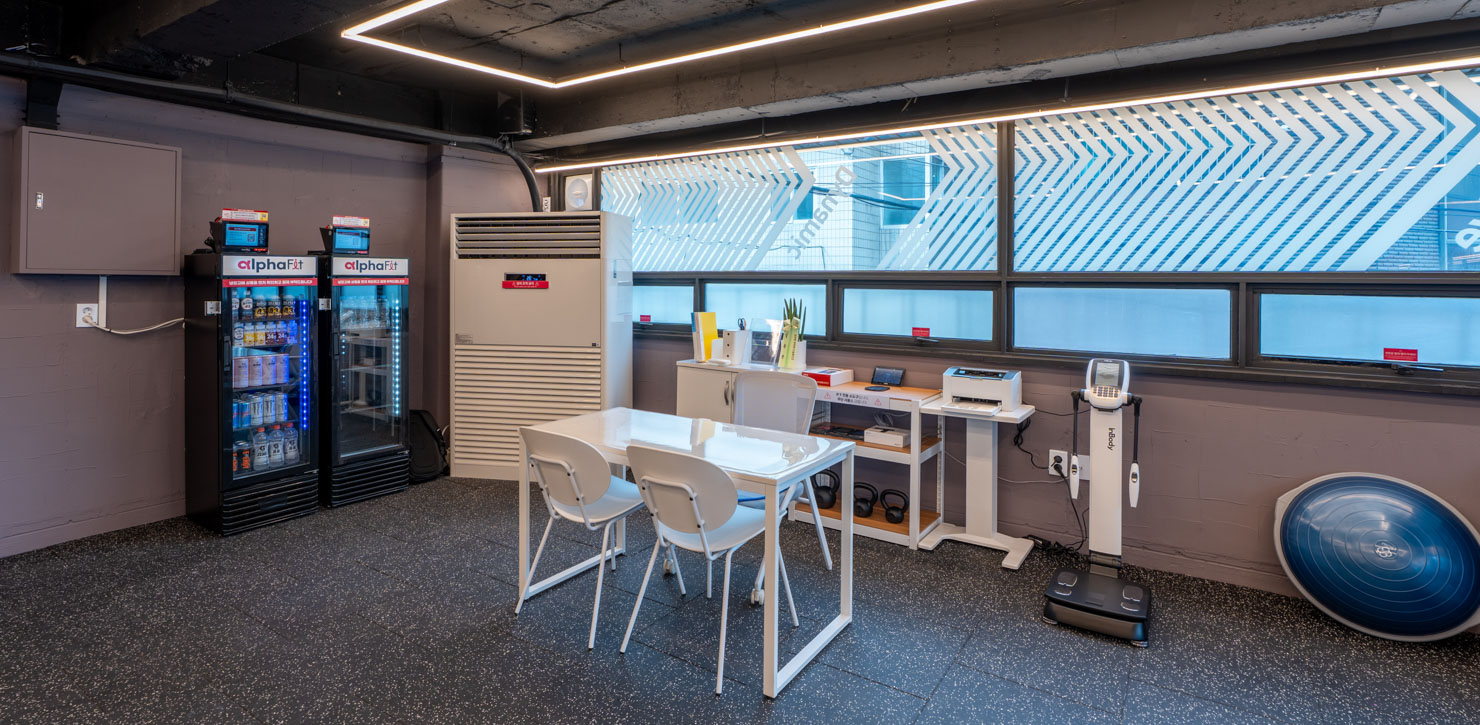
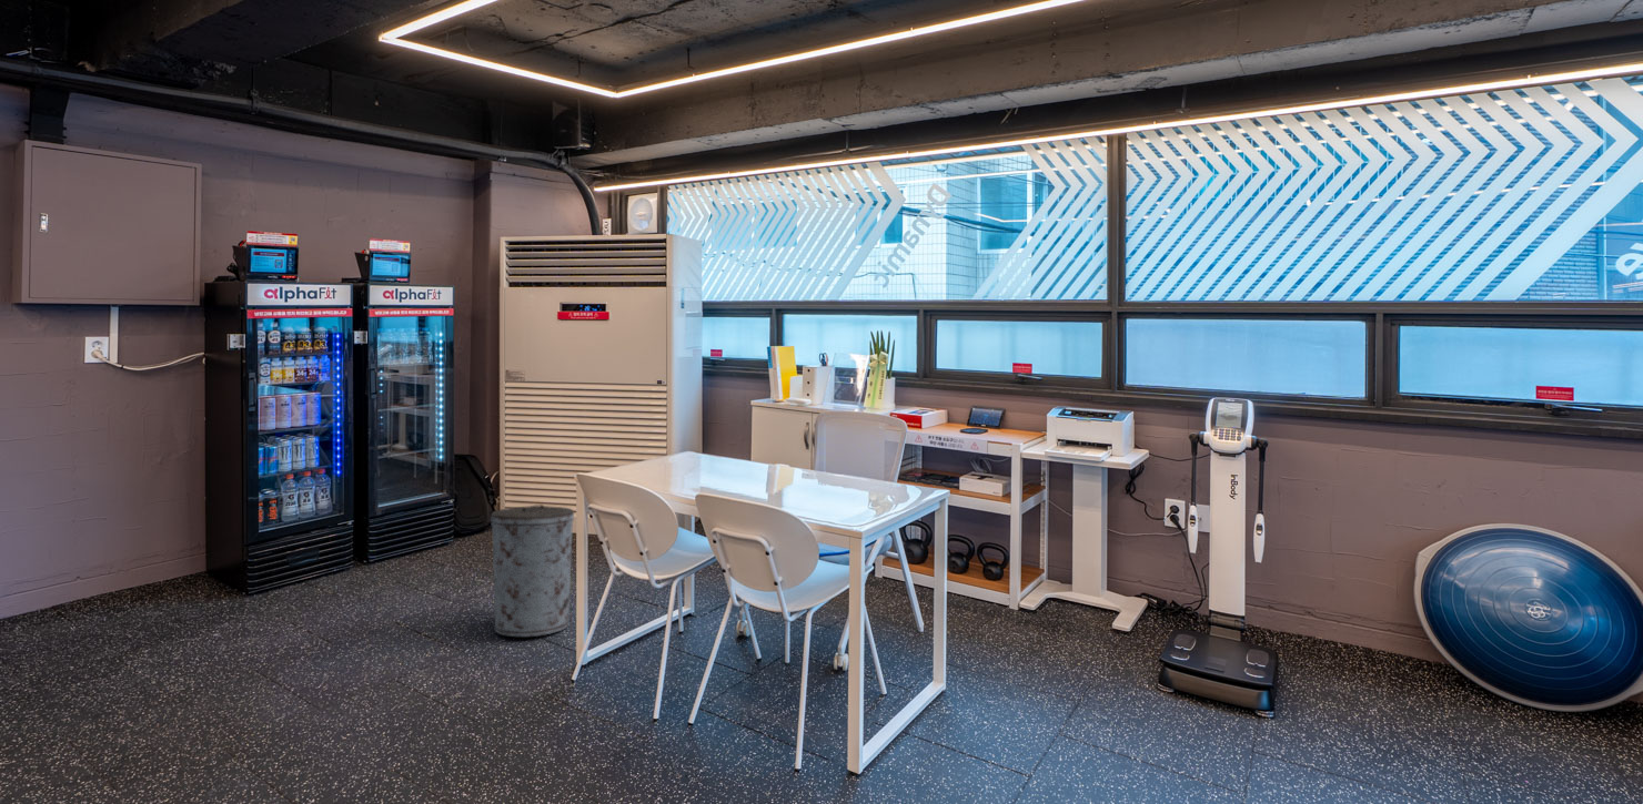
+ trash can (532, 566)
